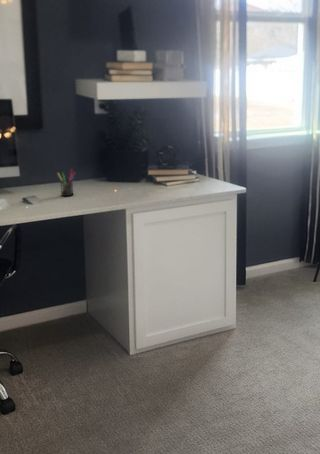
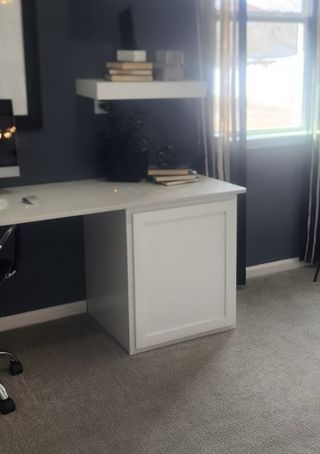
- pen holder (66, 181)
